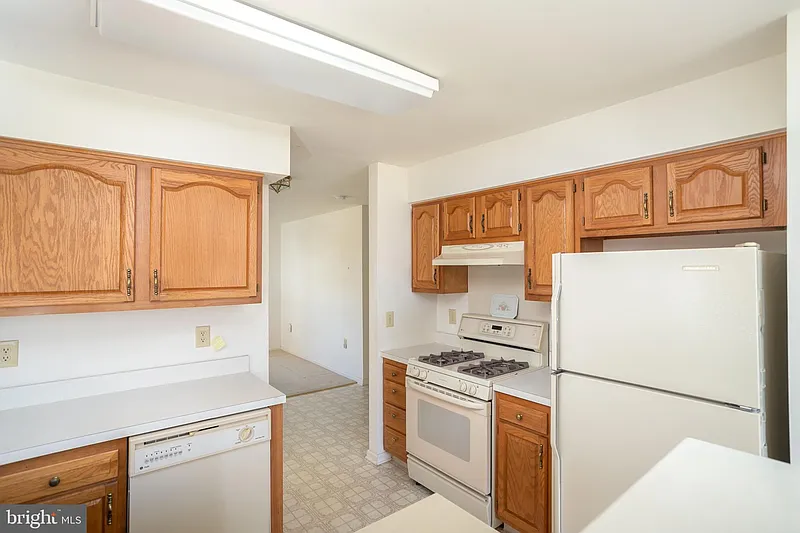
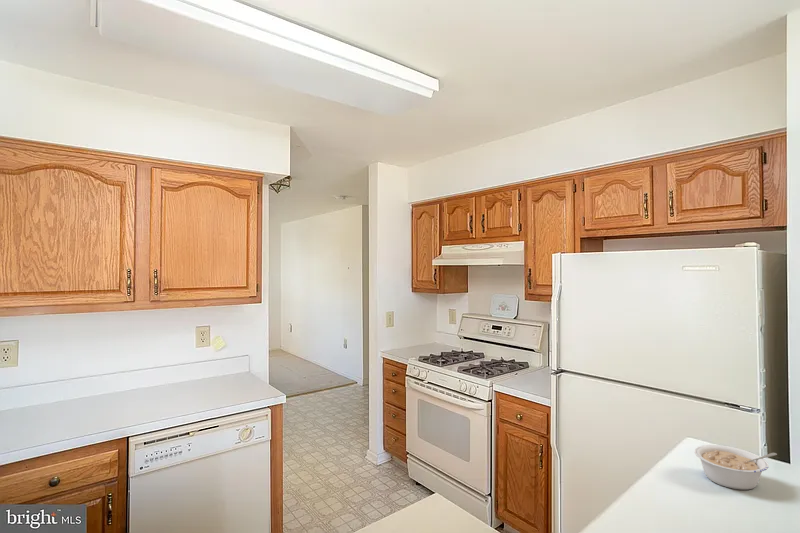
+ legume (731, 465)
